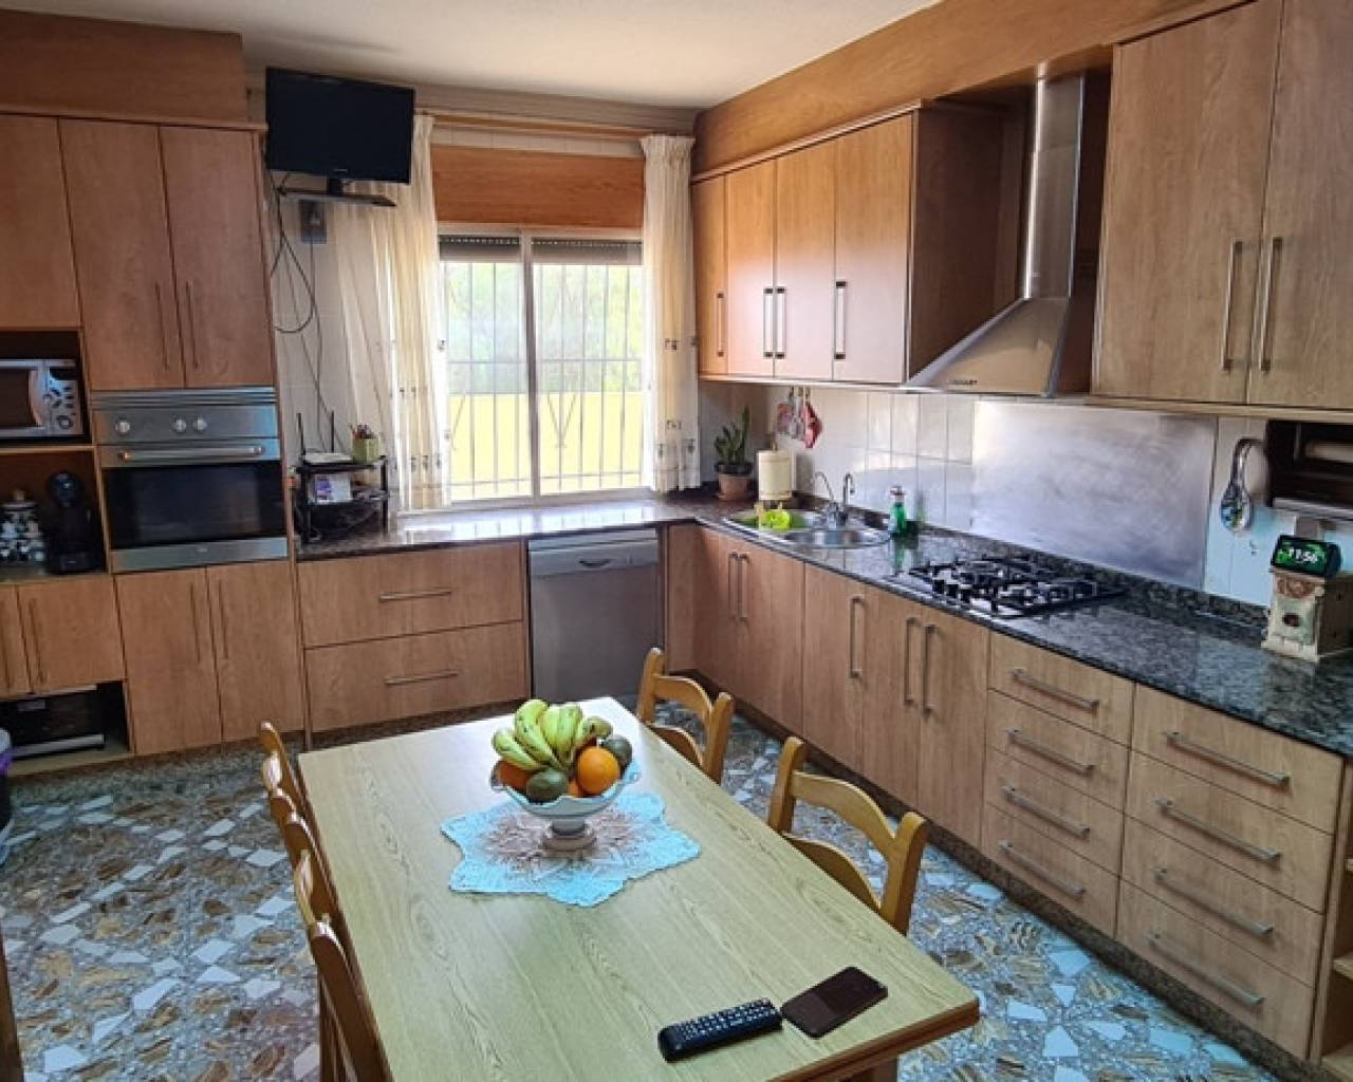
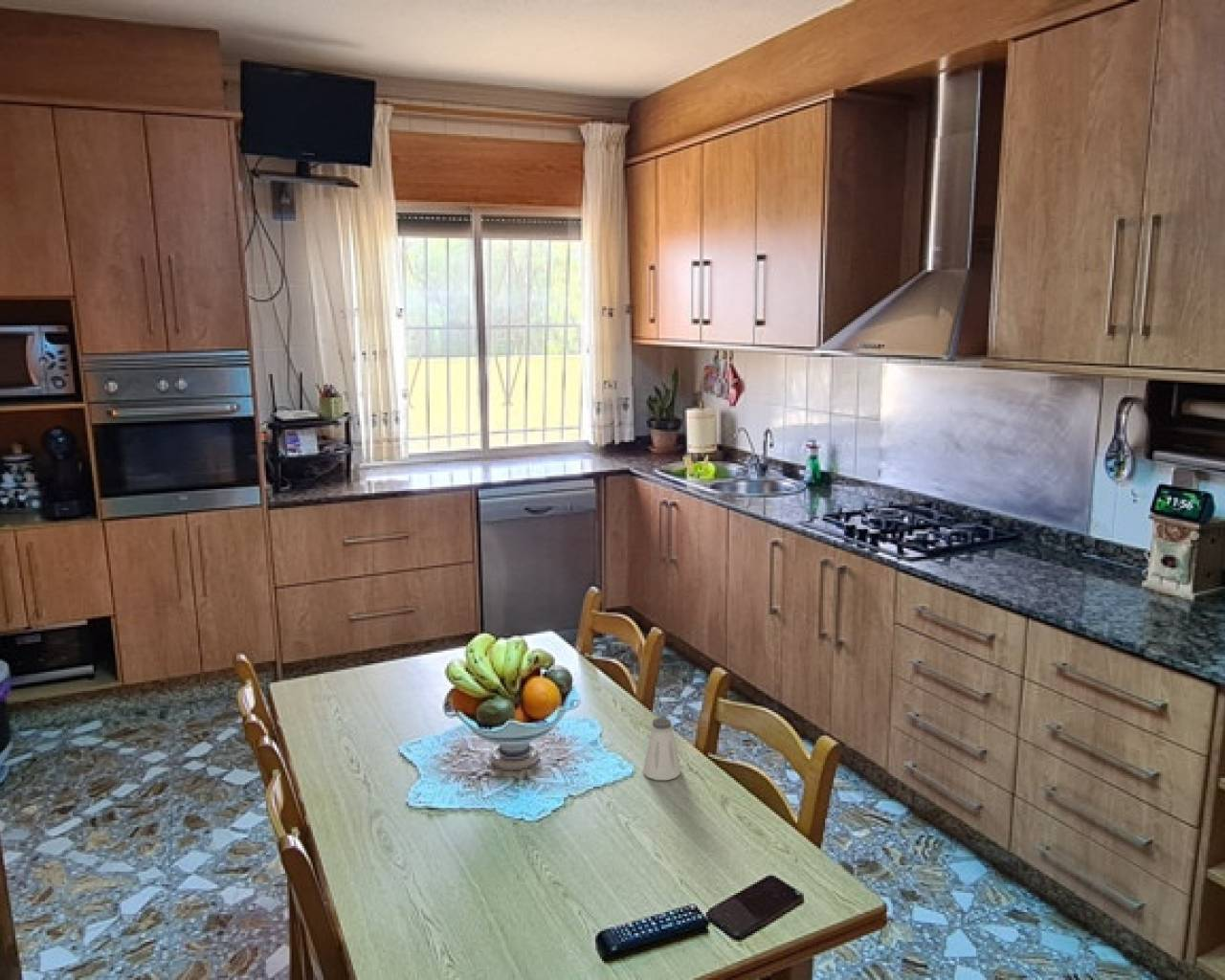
+ saltshaker (661, 746)
